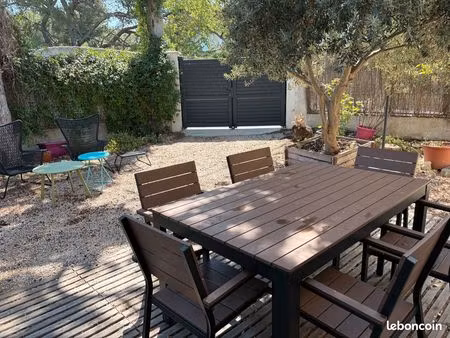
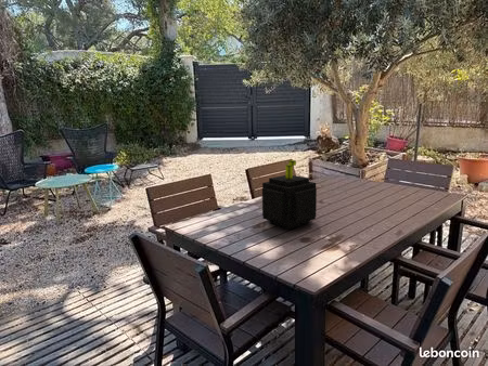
+ plant pot (288, 192)
